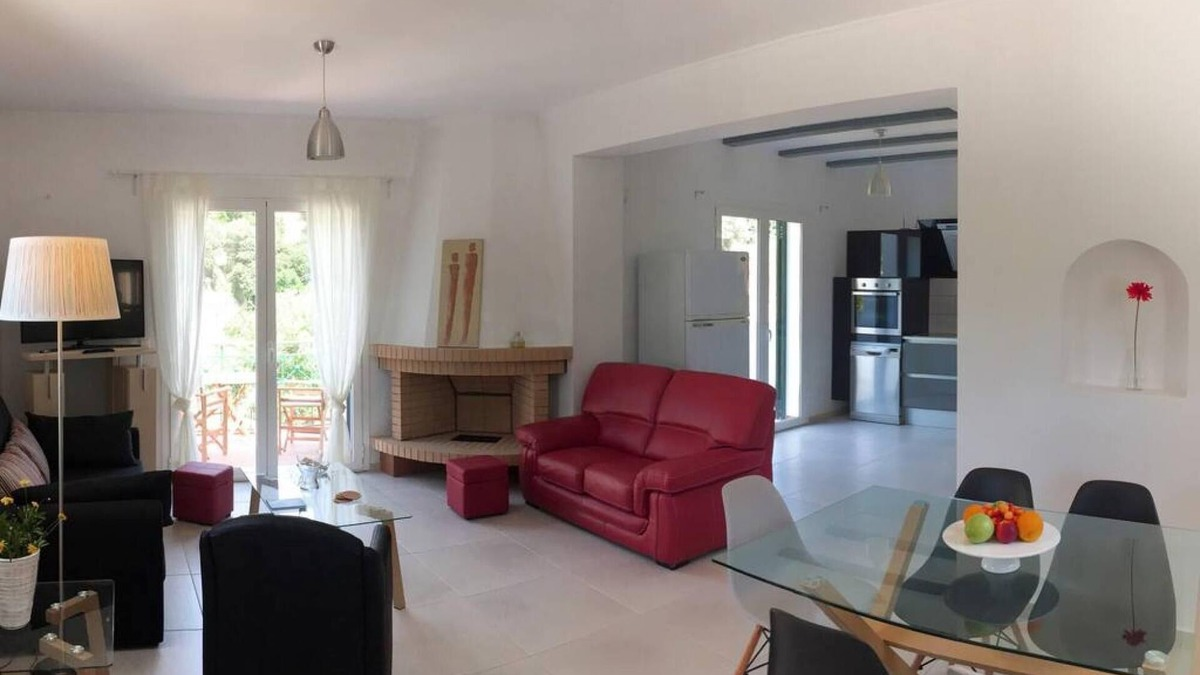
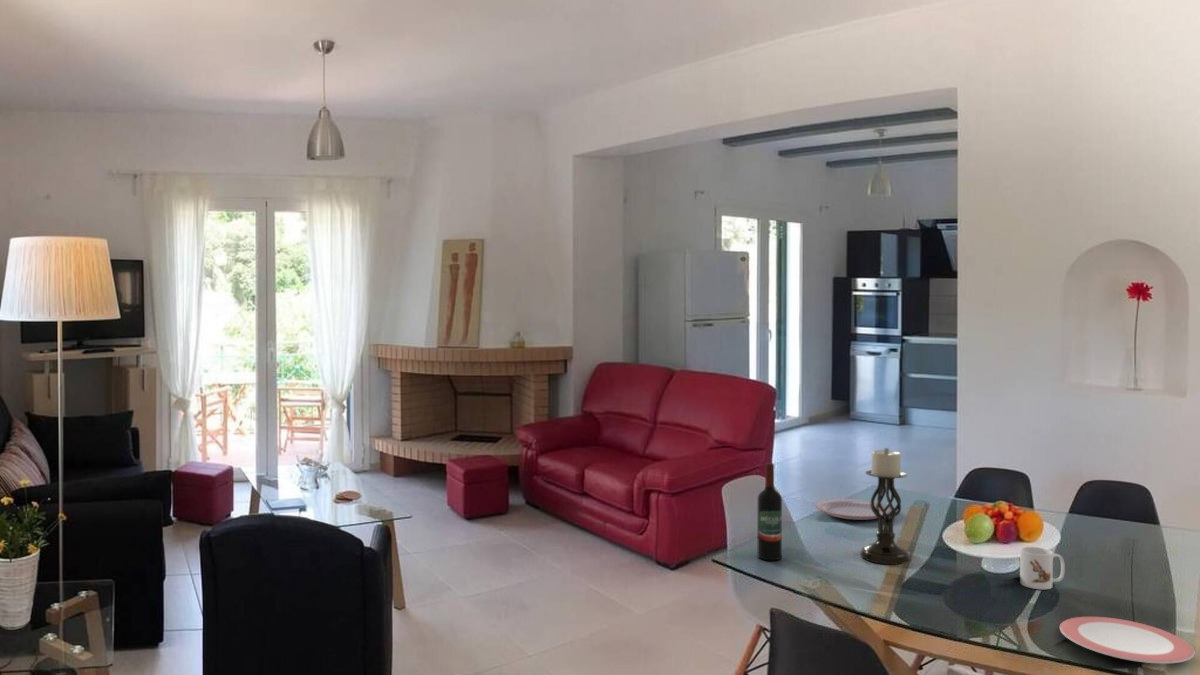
+ candle holder (887, 504)
+ plate (853, 510)
+ wine bottle (769, 510)
+ mug (1042, 567)
+ plate (1124, 641)
